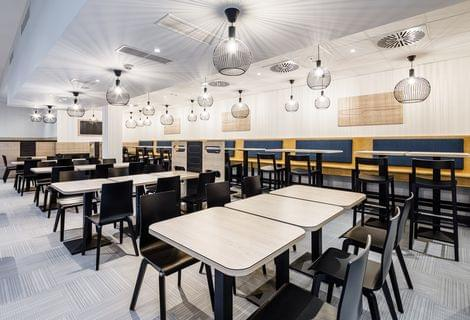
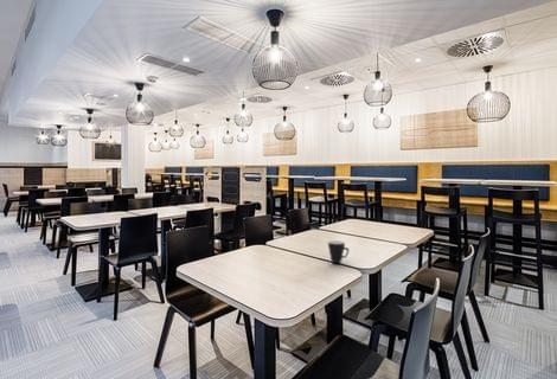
+ mug (338, 252)
